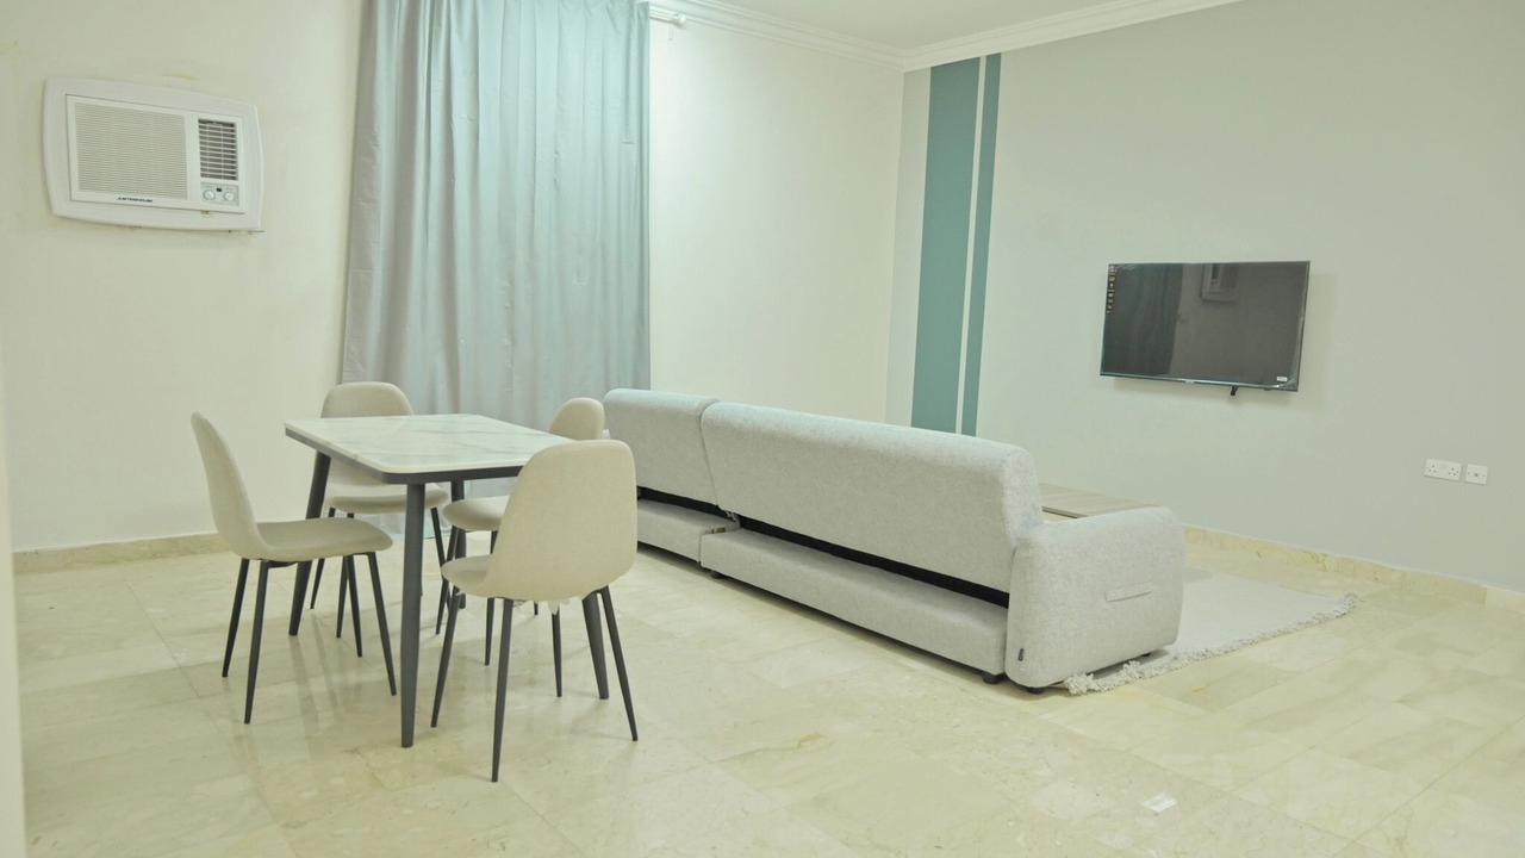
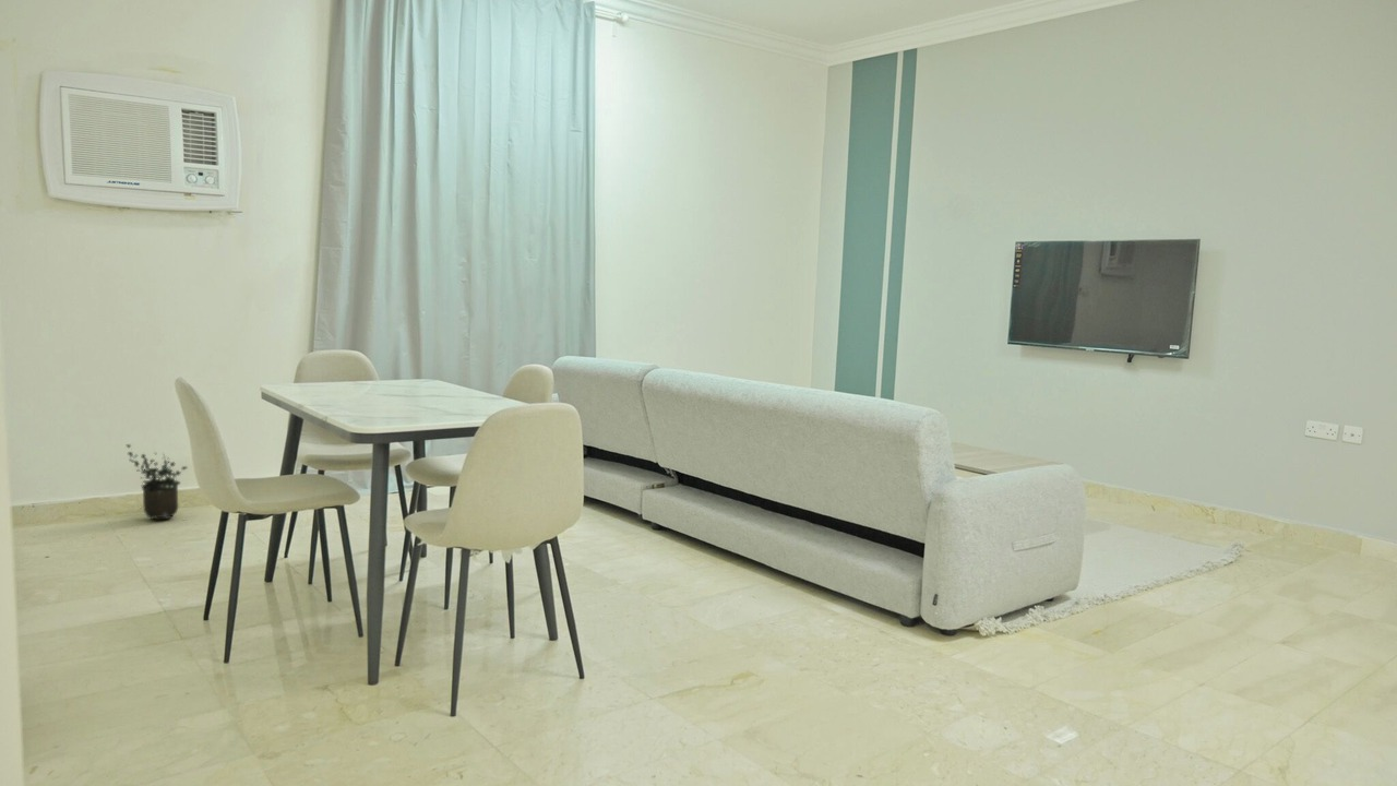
+ potted plant (156, 480)
